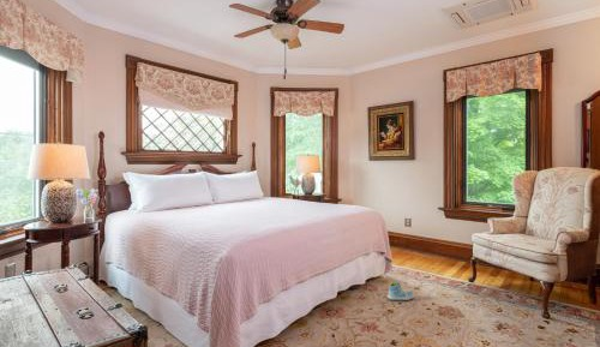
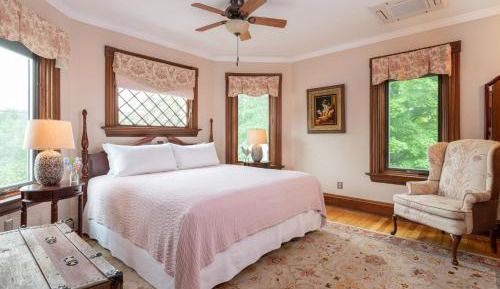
- sneaker (401, 289)
